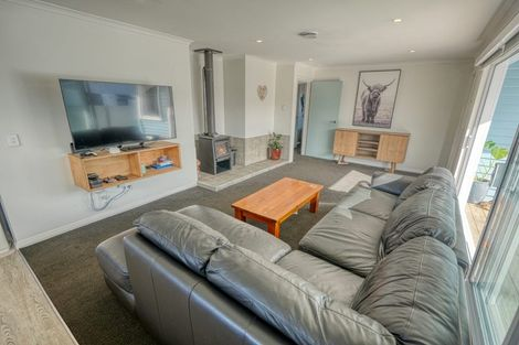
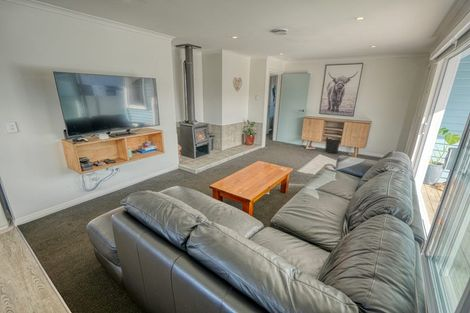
+ waste bin (332, 145)
